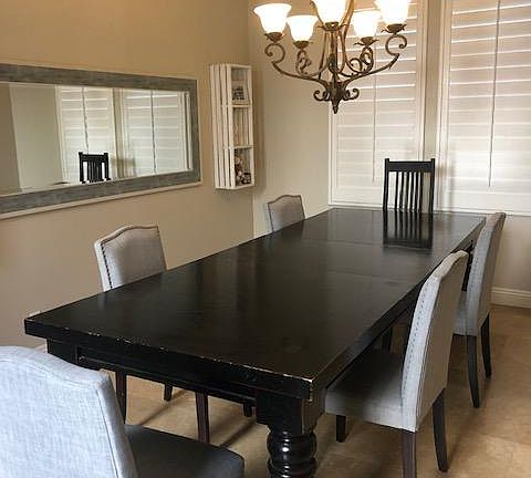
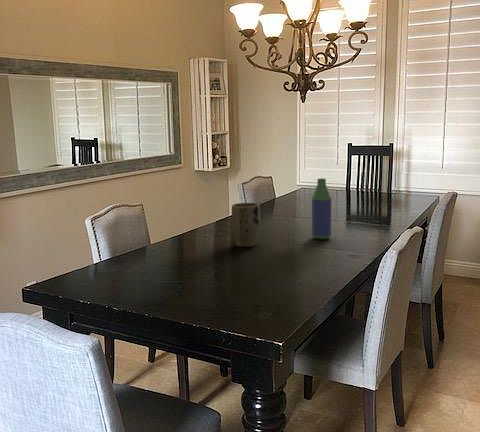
+ plant pot (246, 224)
+ bottle (321, 208)
